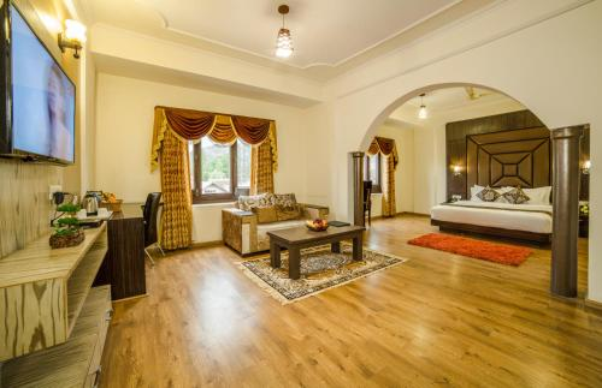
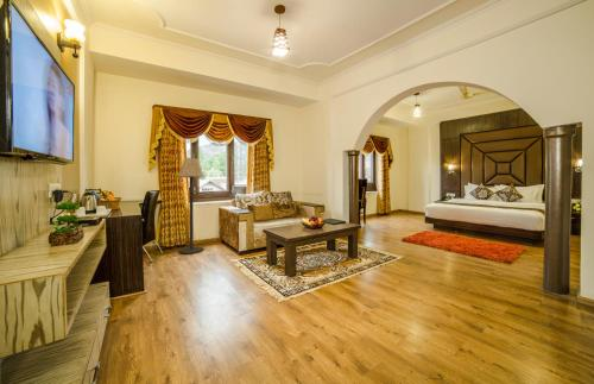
+ floor lamp (191, 204)
